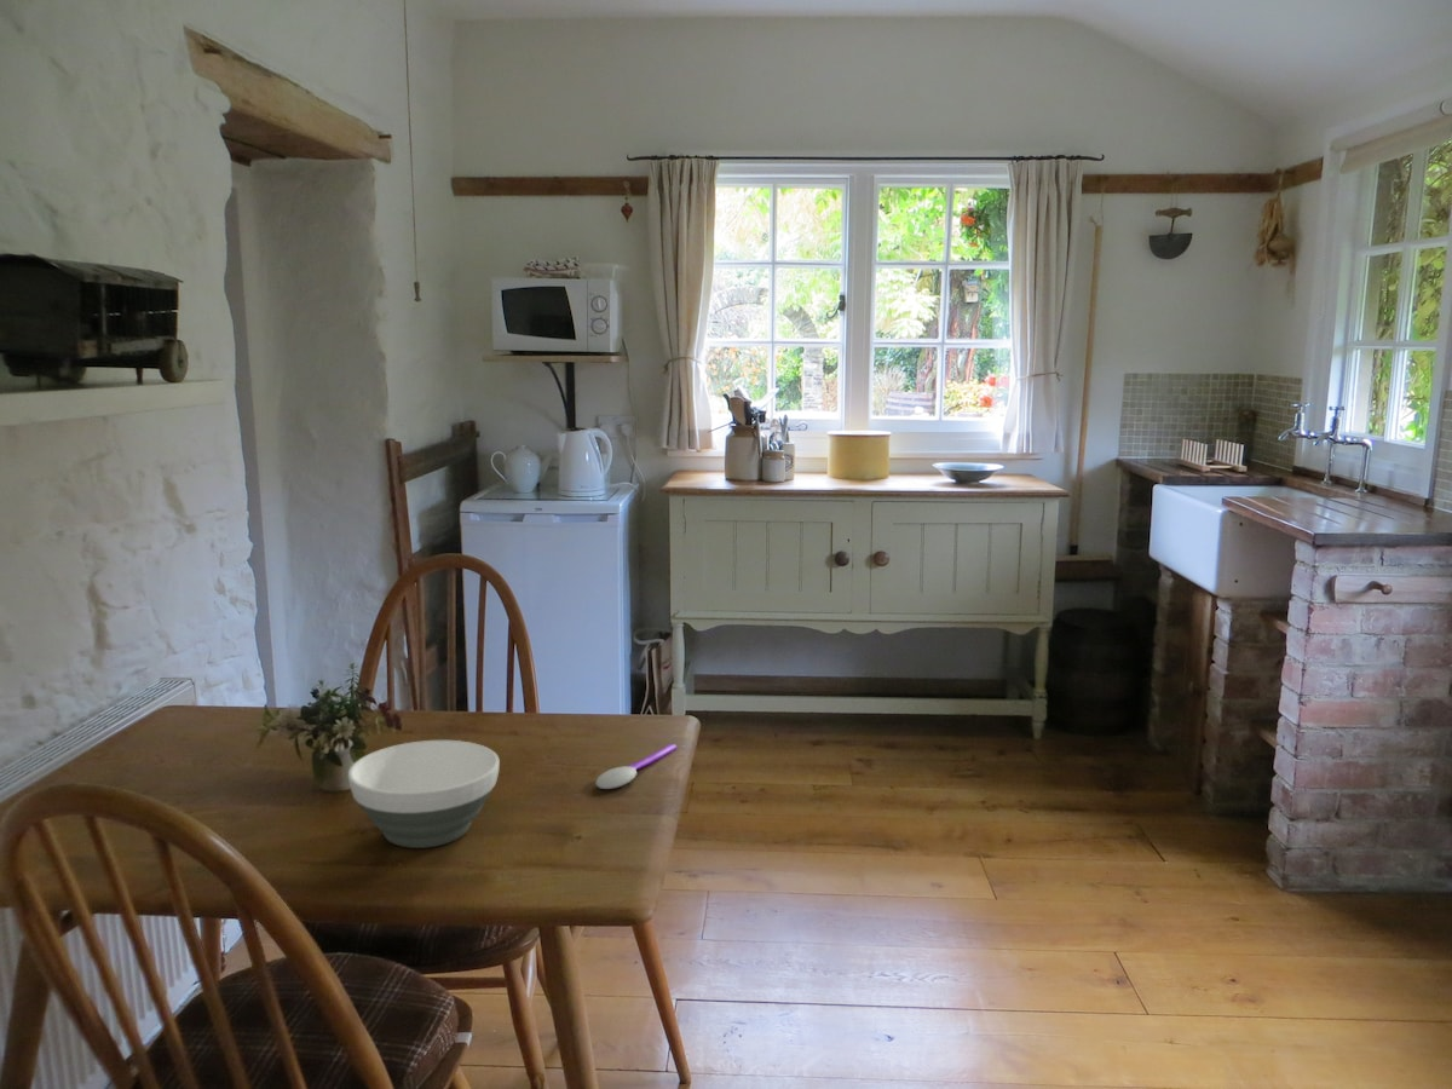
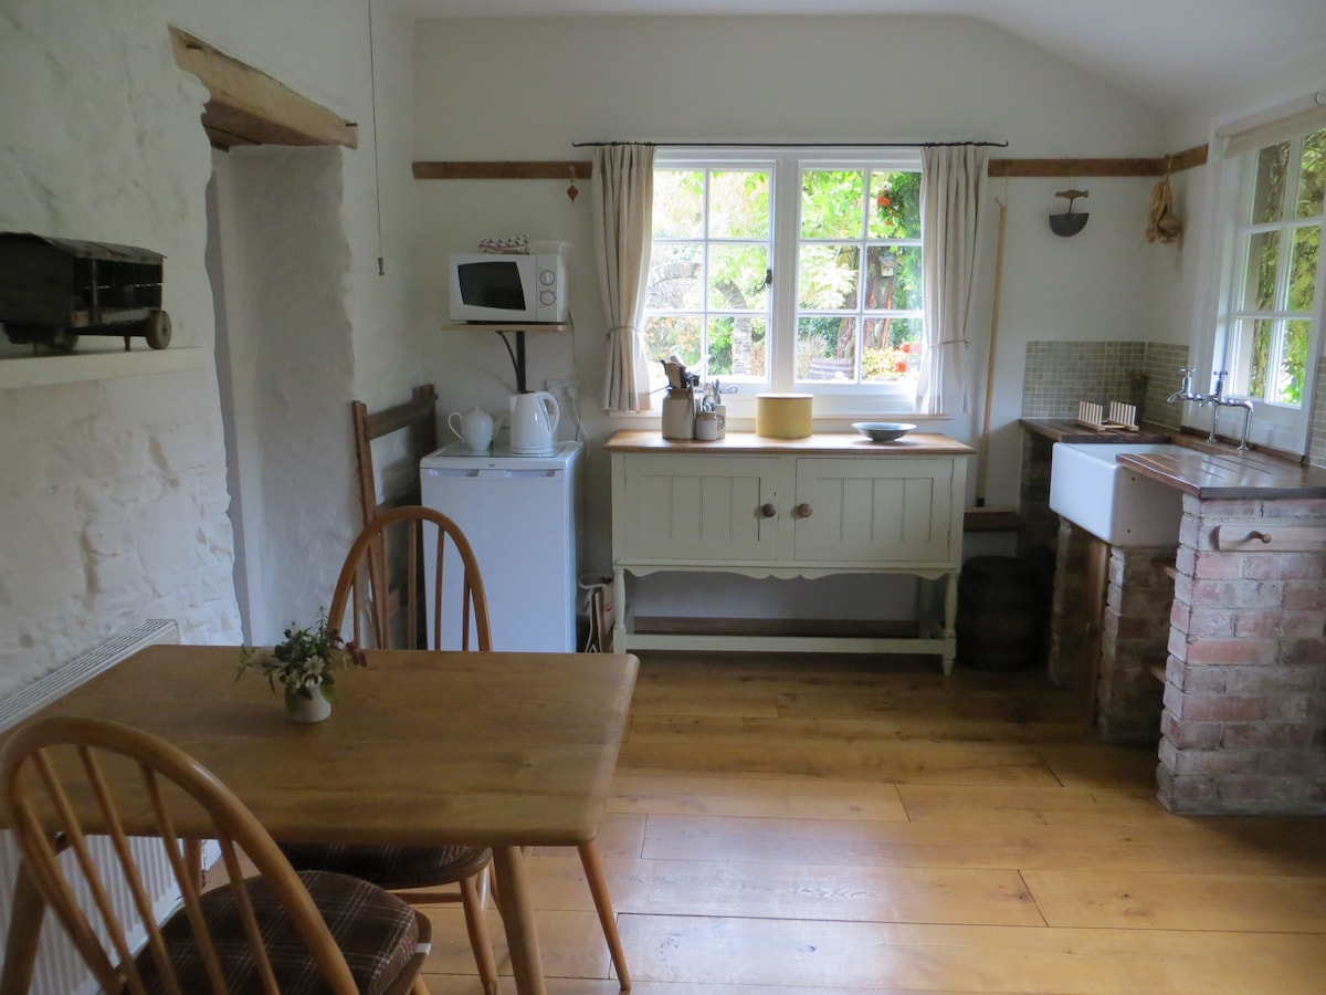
- spoon (639, 764)
- bowl (426, 797)
